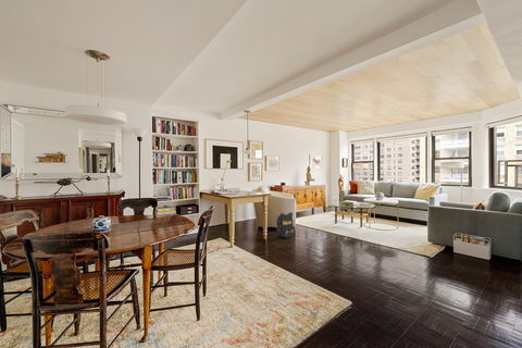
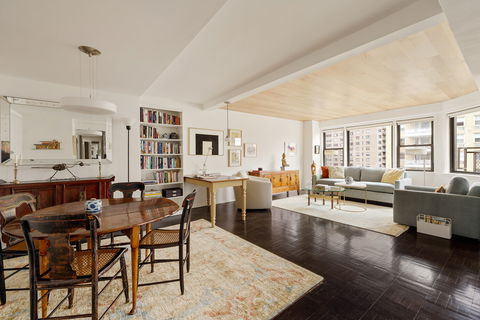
- backpack (284, 224)
